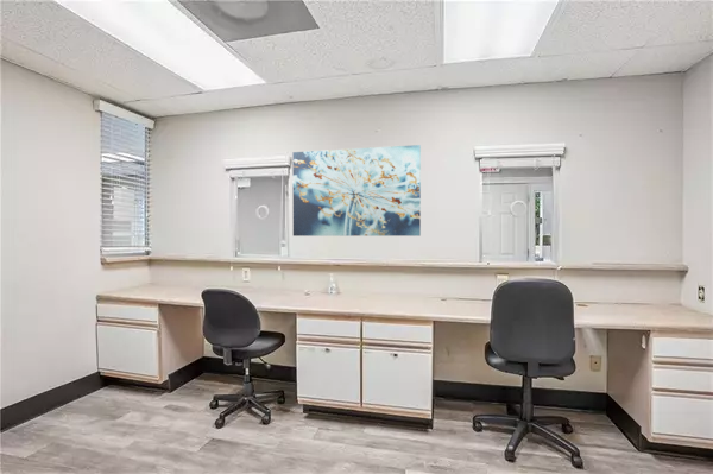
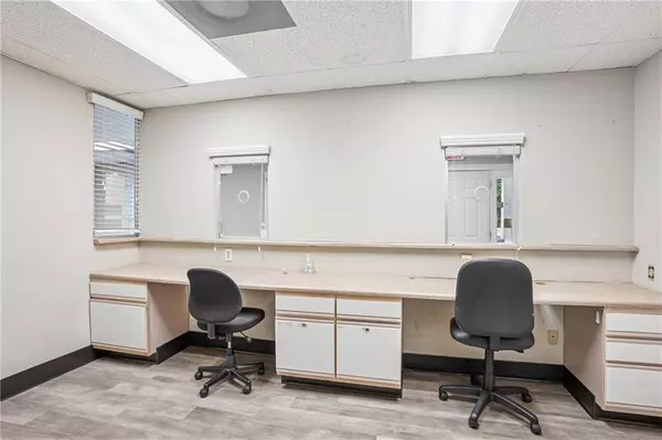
- wall art (354, 192)
